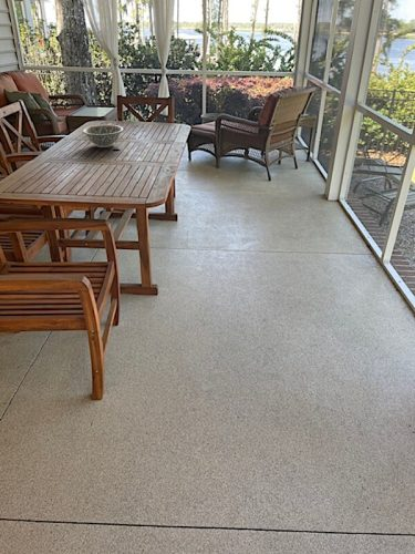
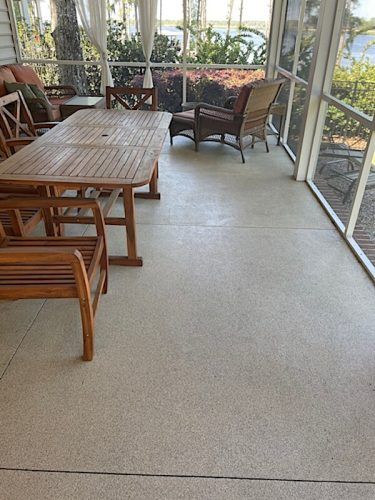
- decorative bowl (103, 136)
